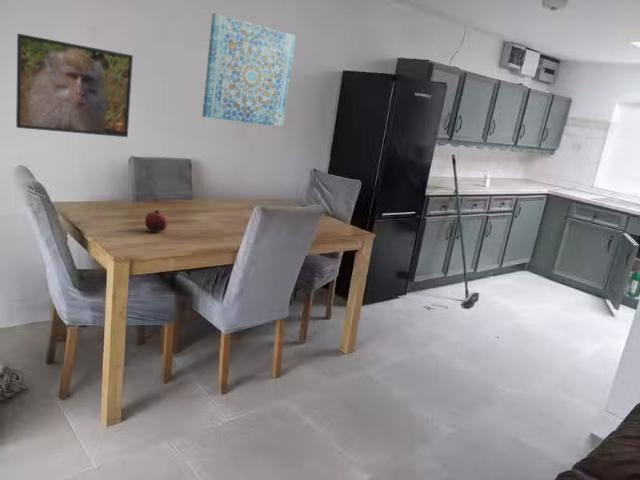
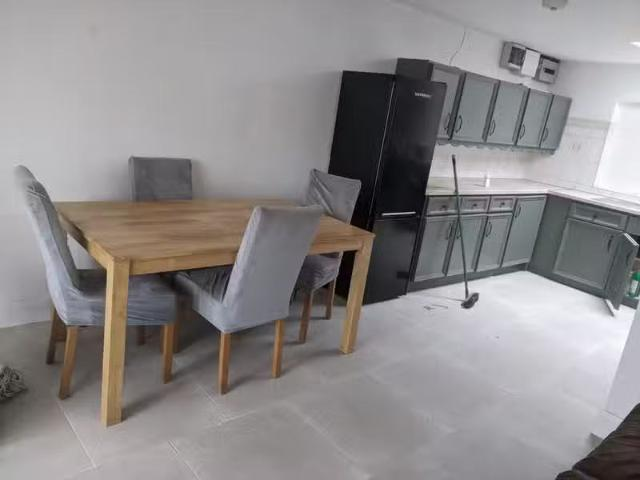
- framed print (77, 89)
- fruit (156, 221)
- wall art (250, 74)
